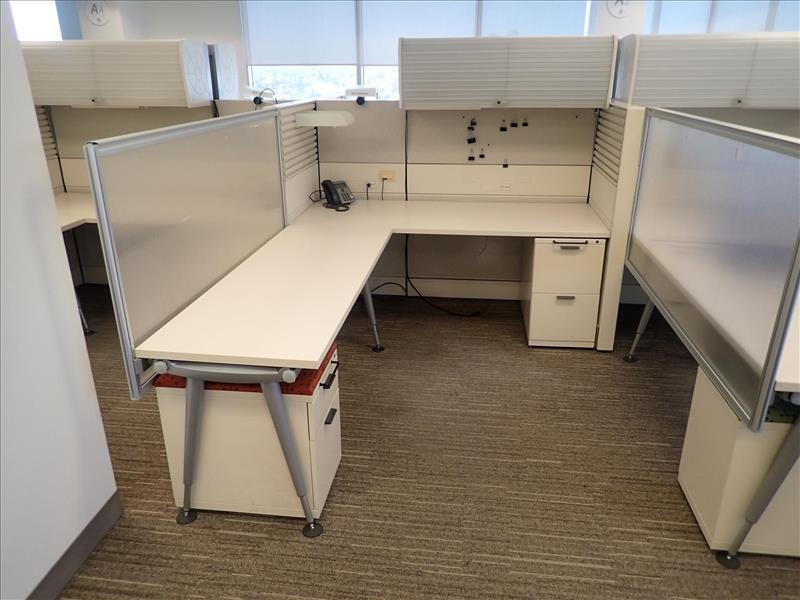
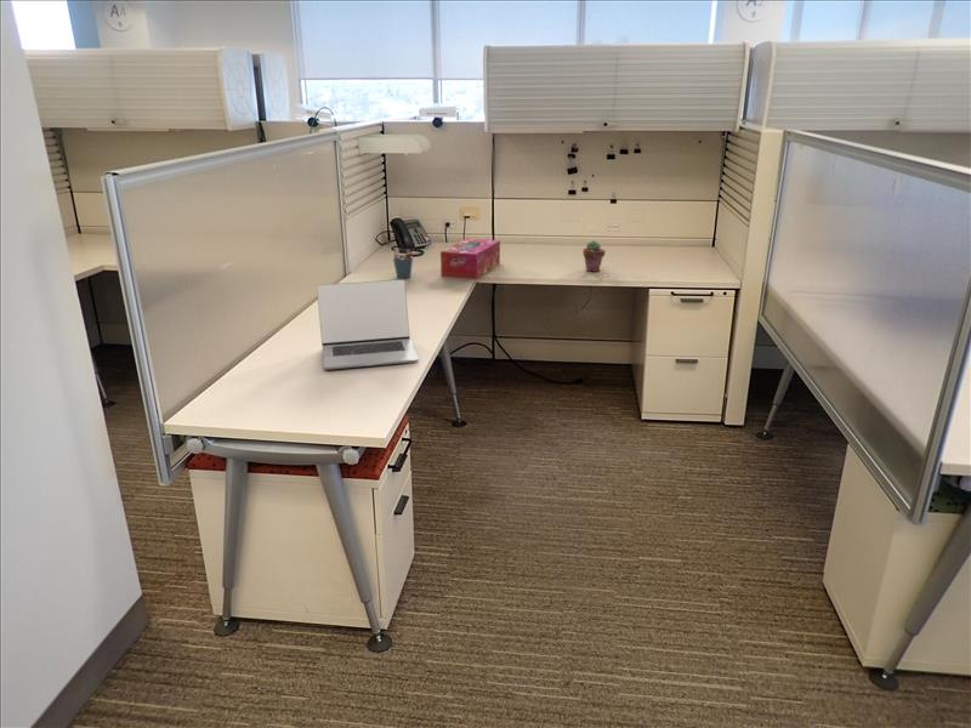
+ laptop (365, 322)
+ pen holder (402, 261)
+ potted succulent (594, 255)
+ tissue box (471, 257)
